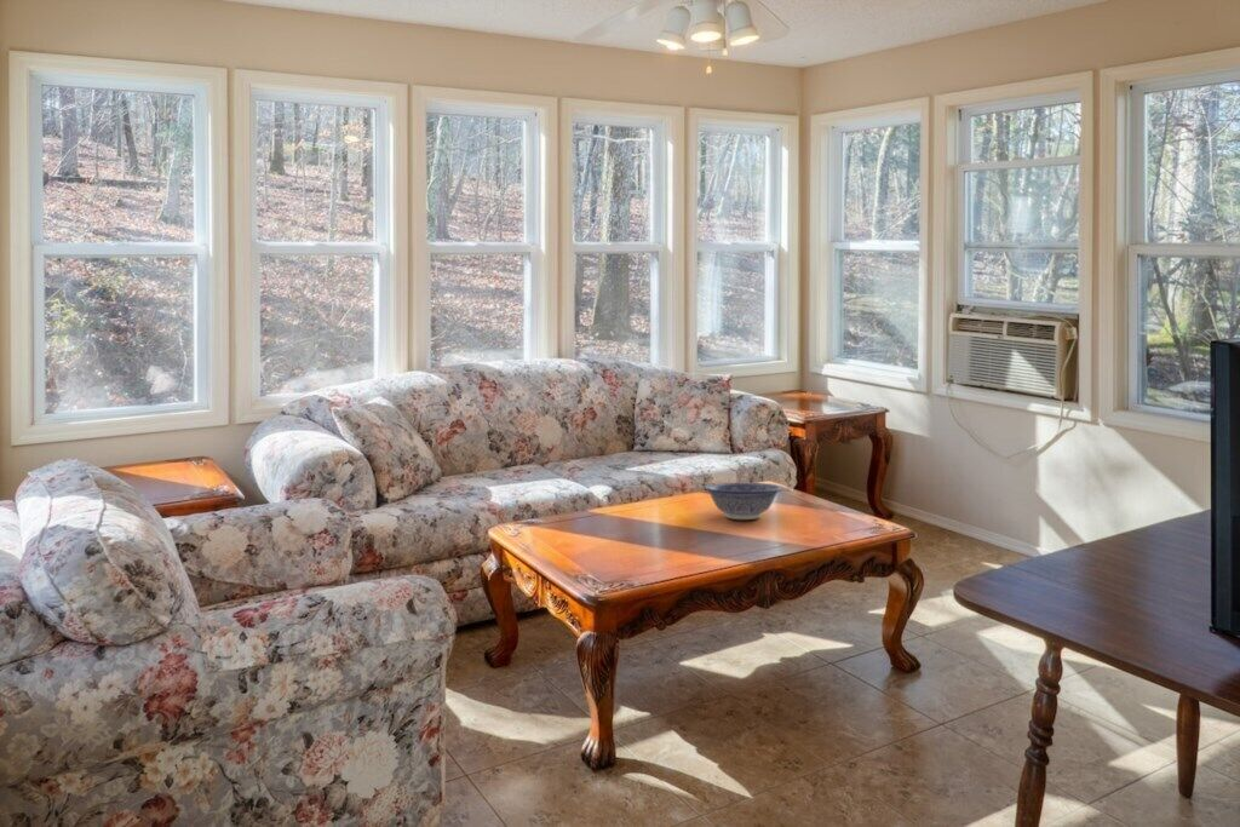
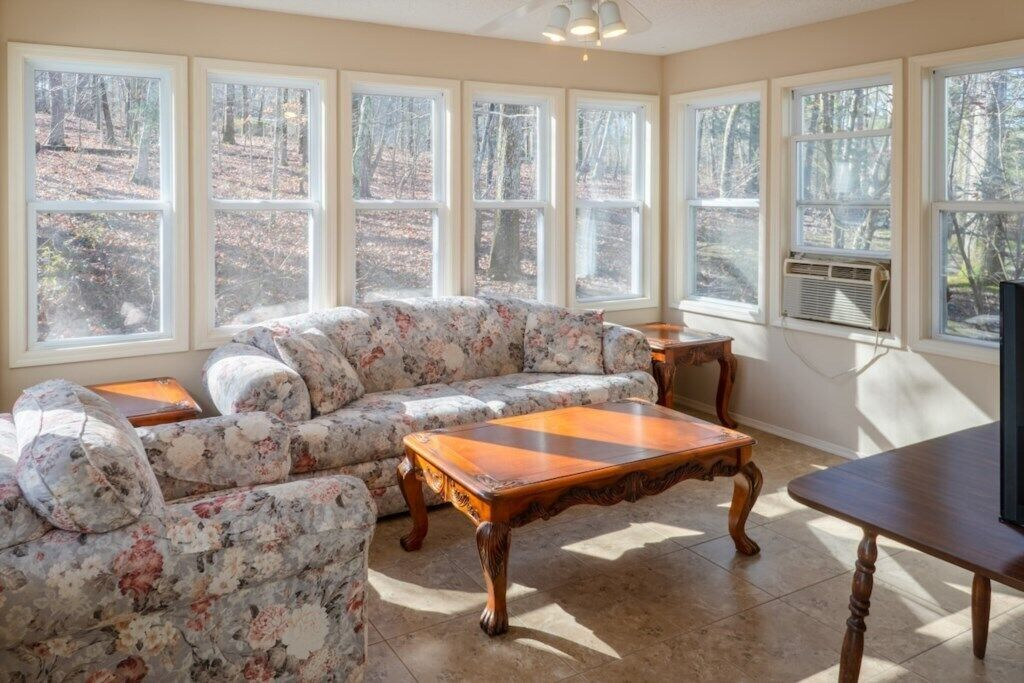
- decorative bowl (742, 501)
